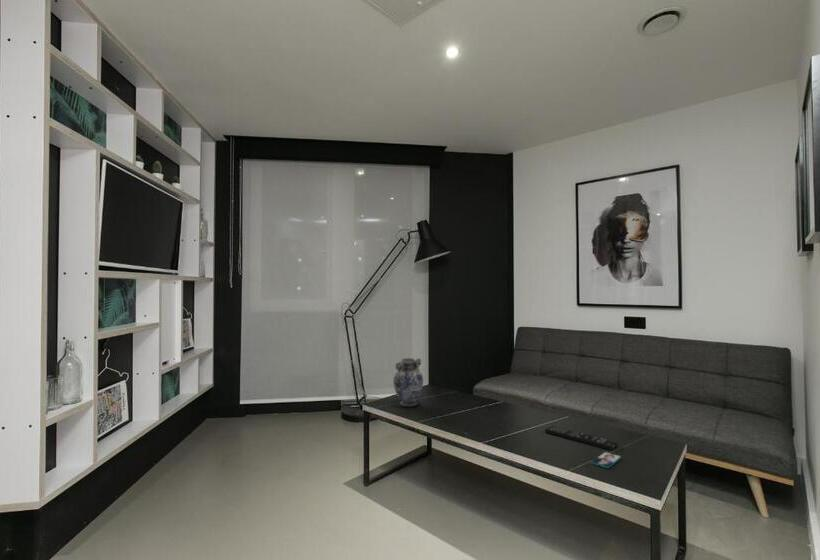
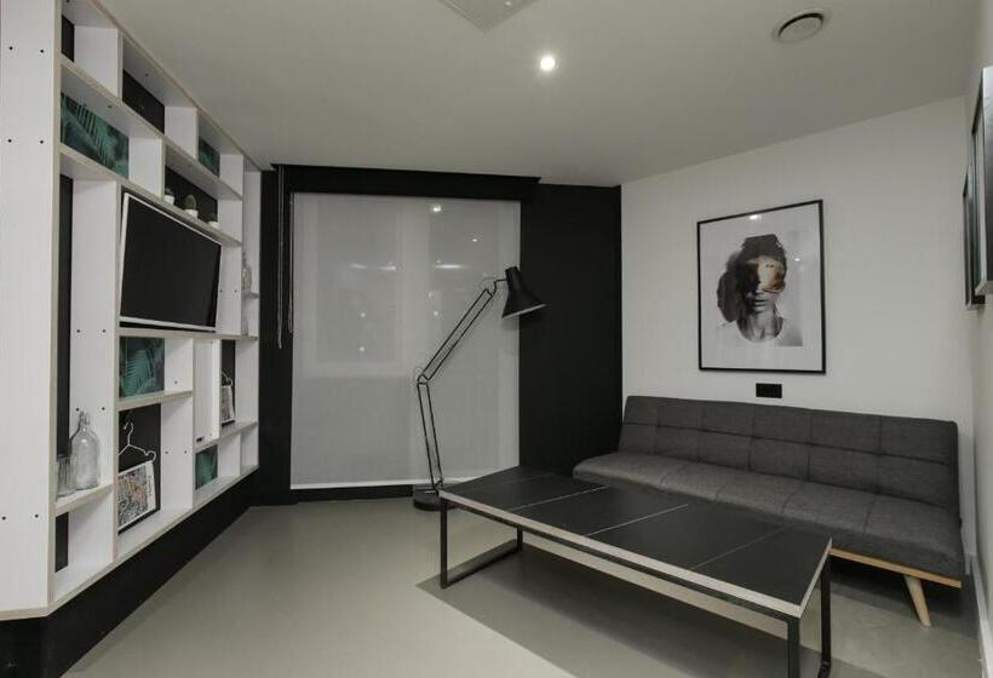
- decorative vase (408, 381)
- remote control (579, 436)
- smartphone (606, 459)
